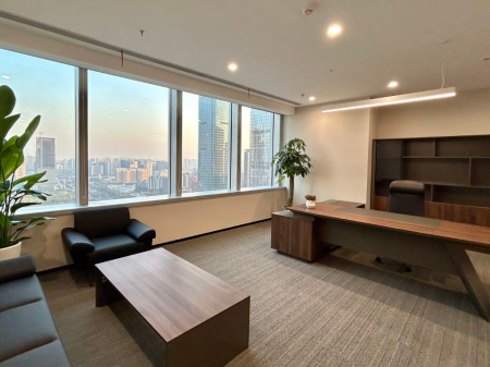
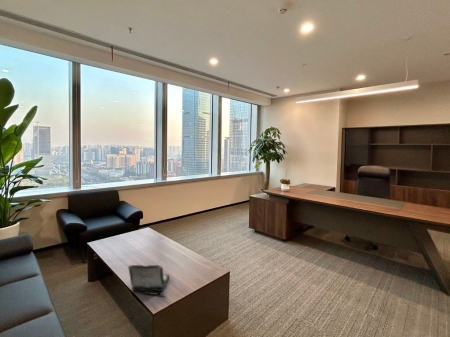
+ laptop (152, 272)
